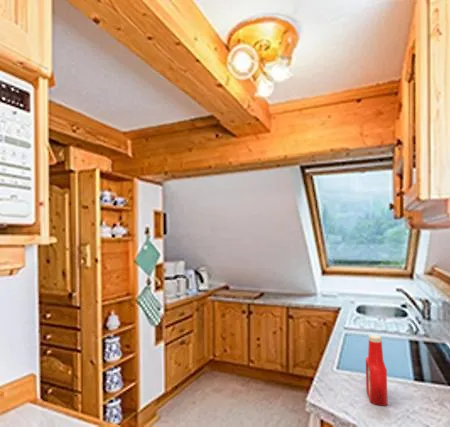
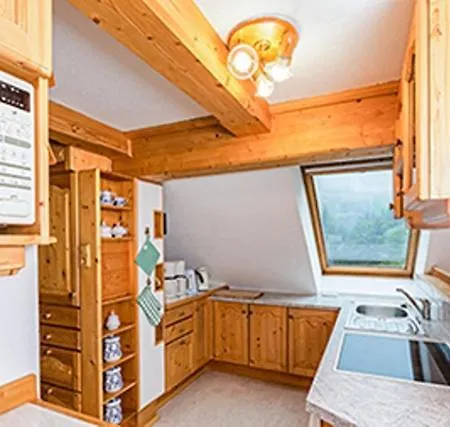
- soap bottle (375, 366)
